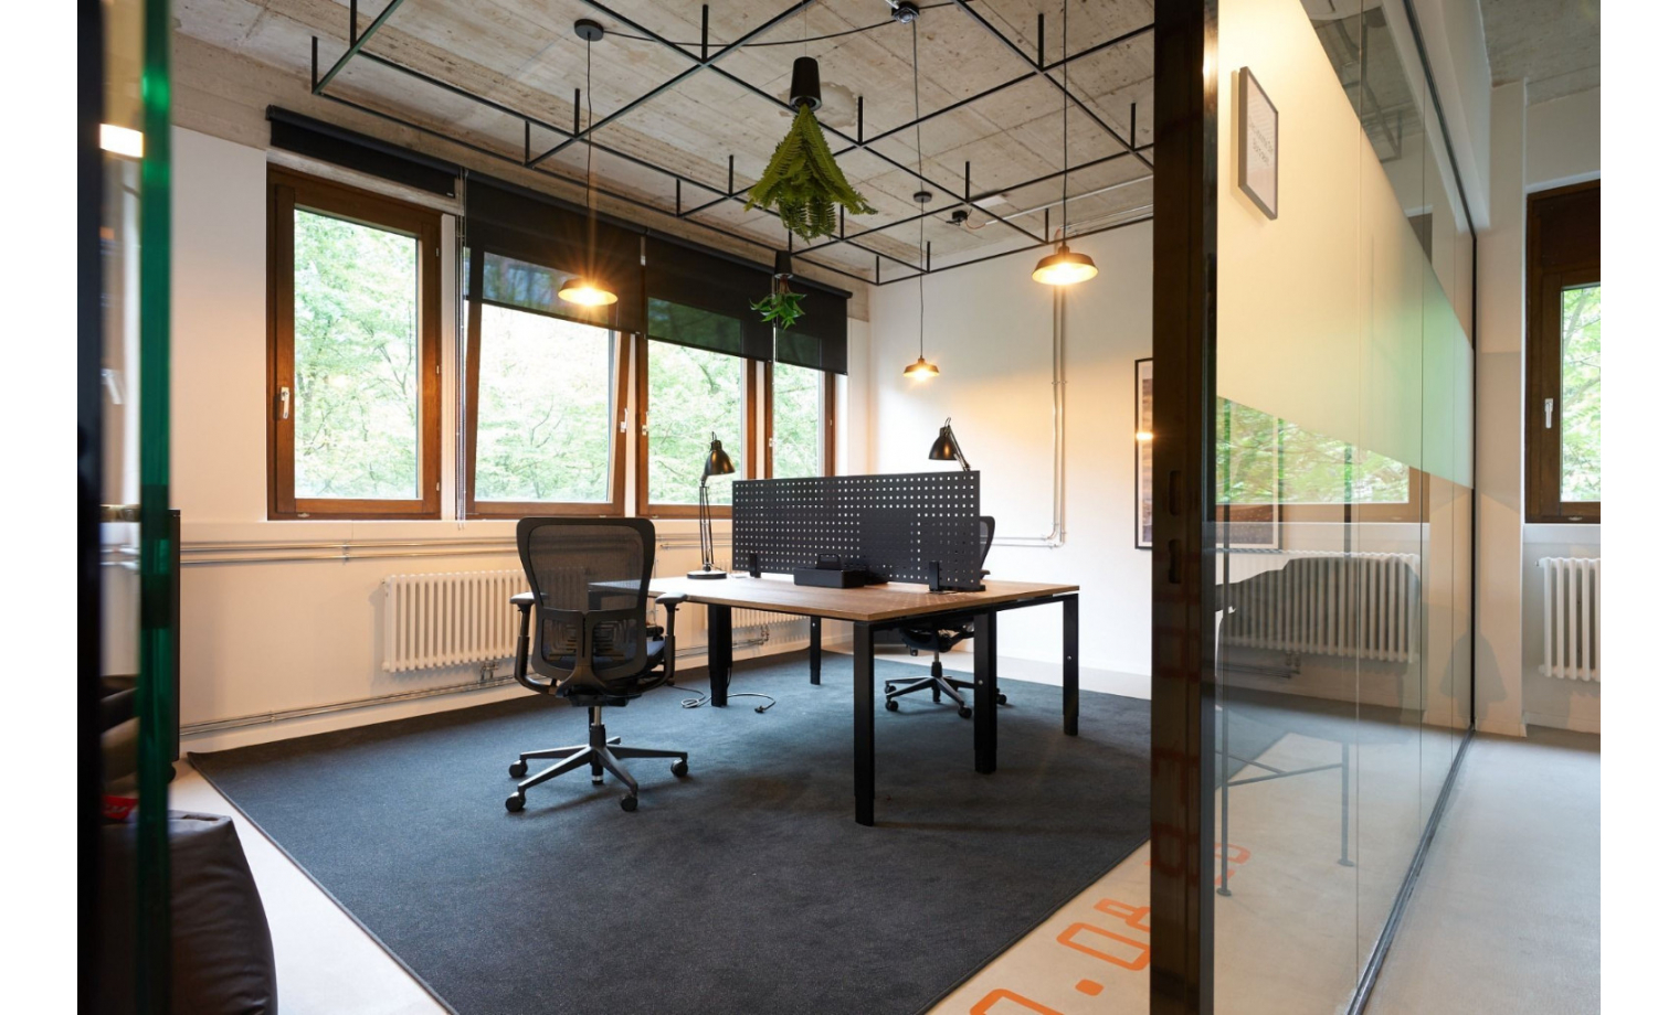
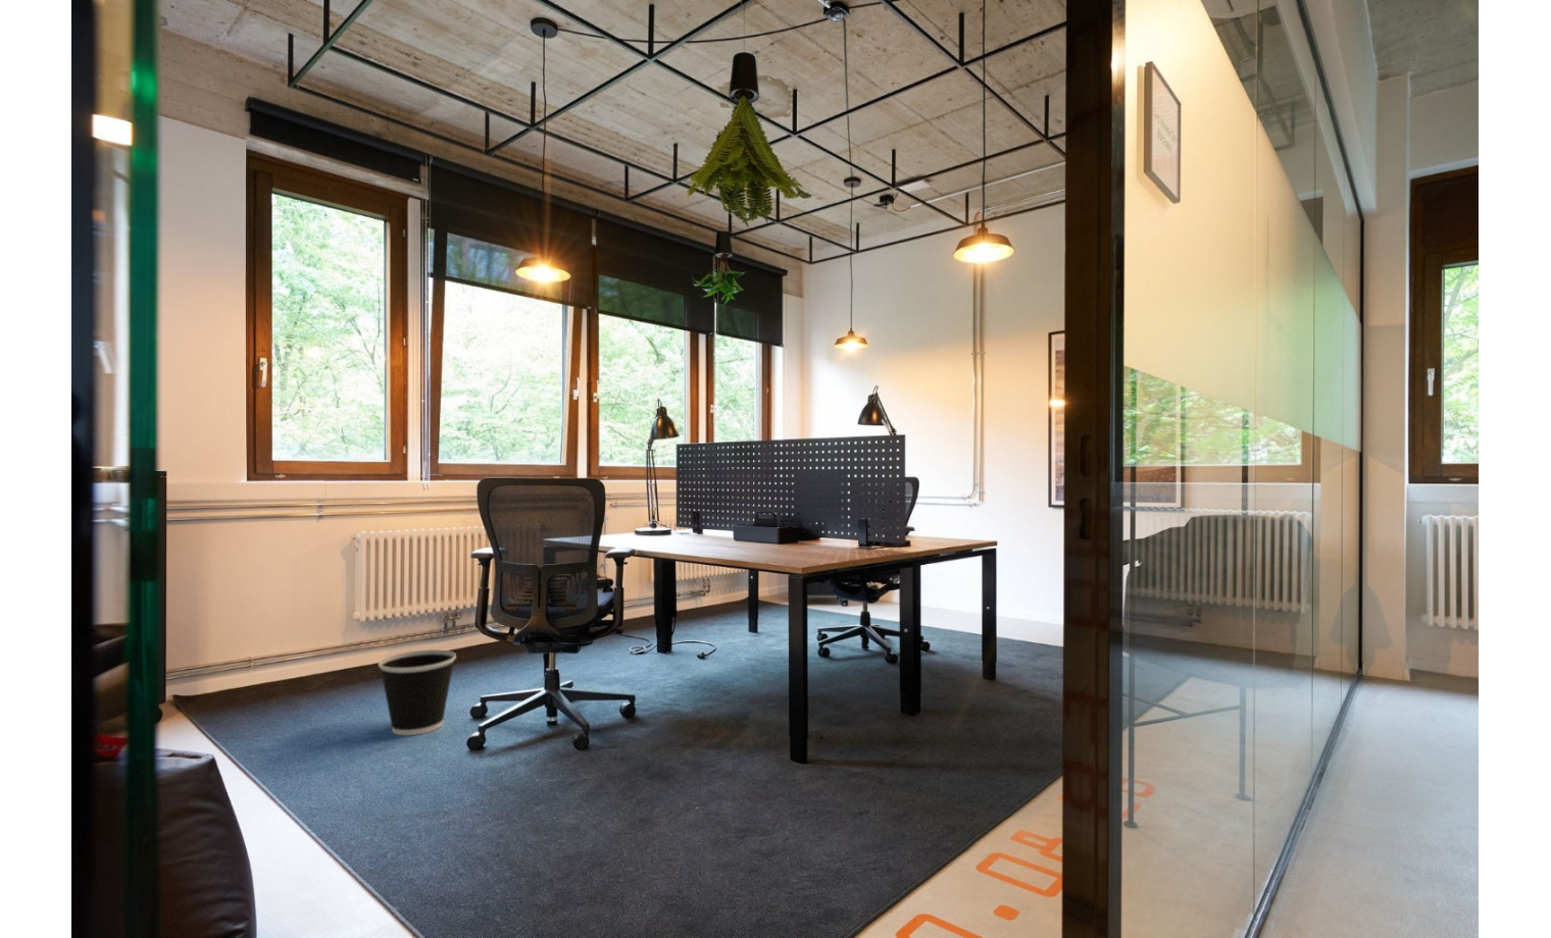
+ wastebasket (418, 692)
